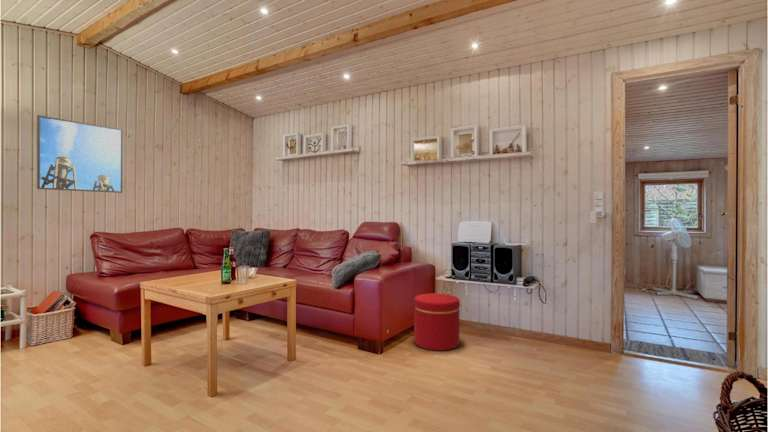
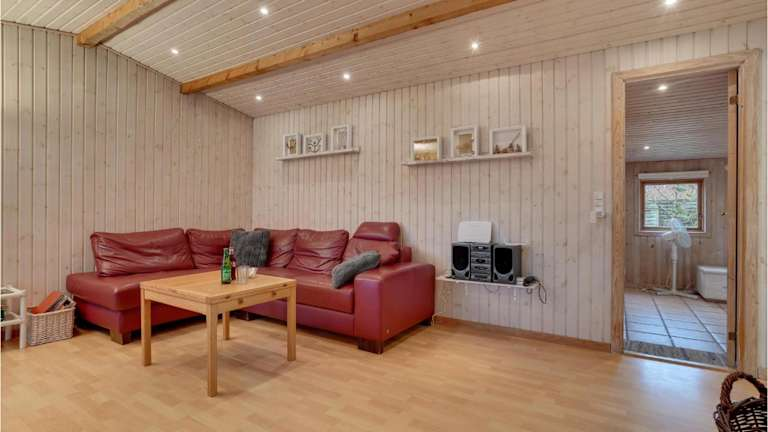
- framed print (83, 156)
- ottoman (436, 320)
